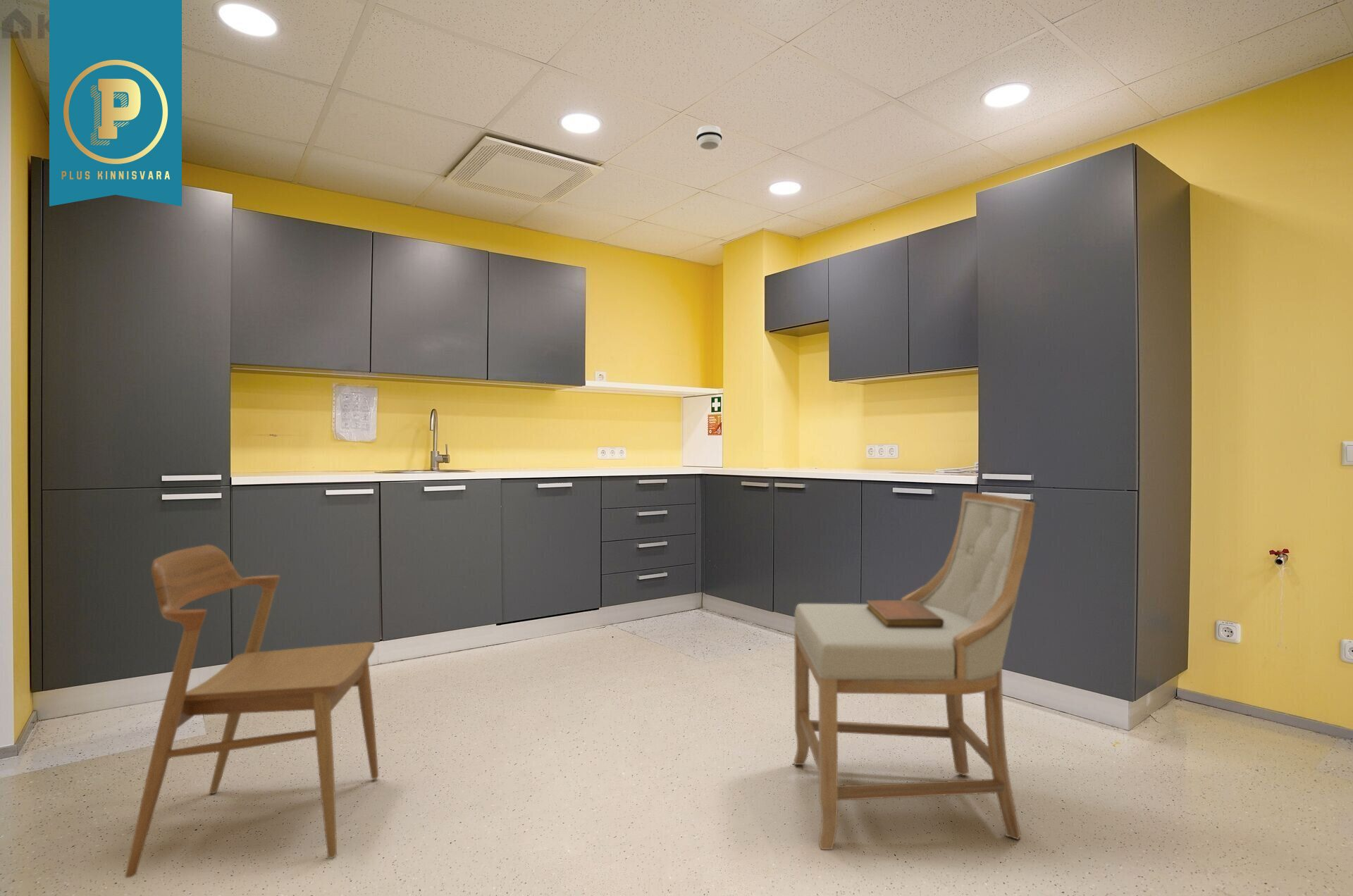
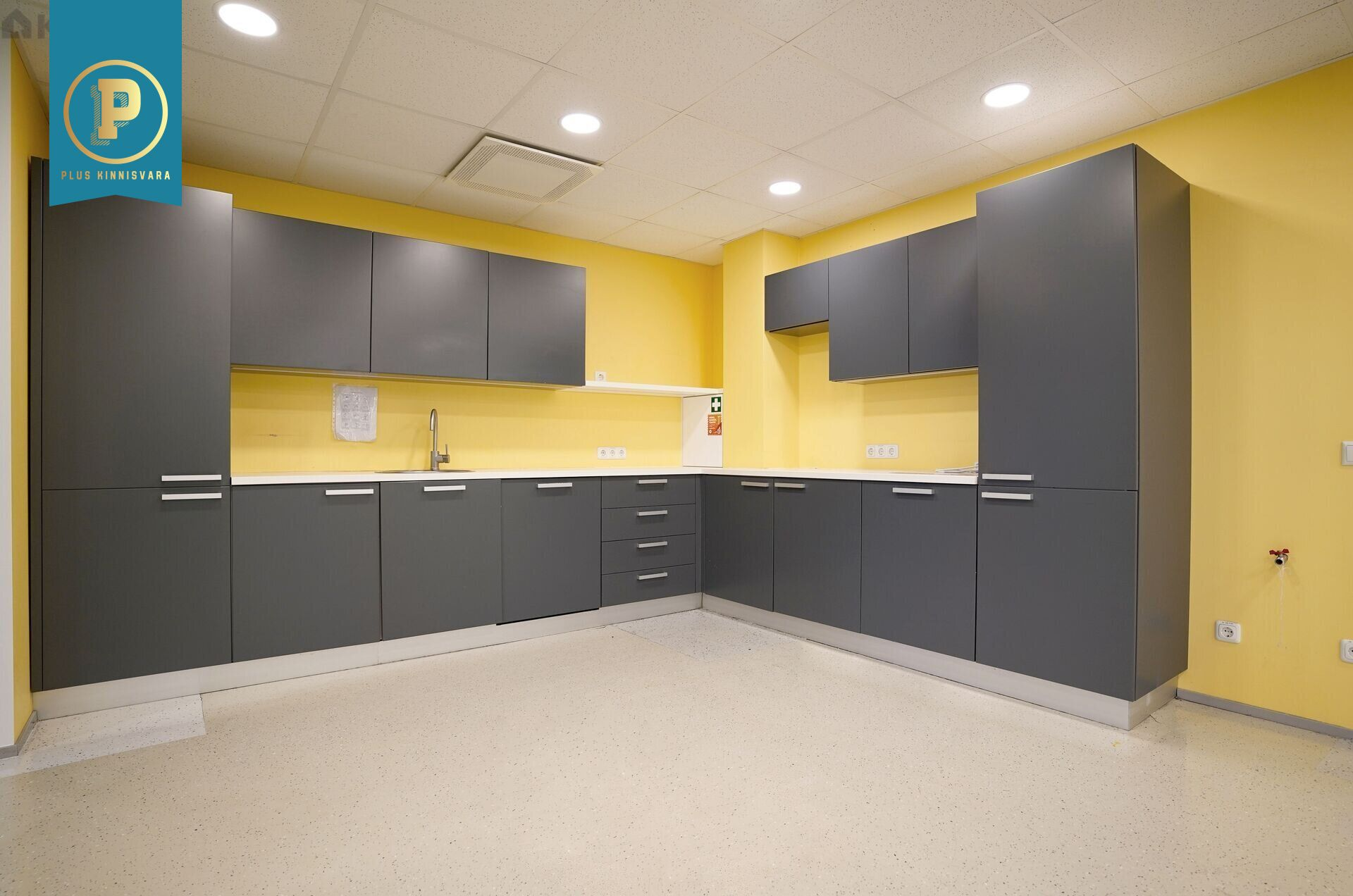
- chair (267, 685)
- notebook (903, 612)
- bar stool (907, 649)
- smoke detector (709, 137)
